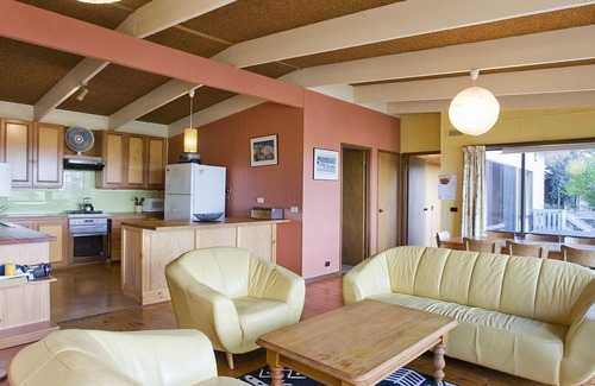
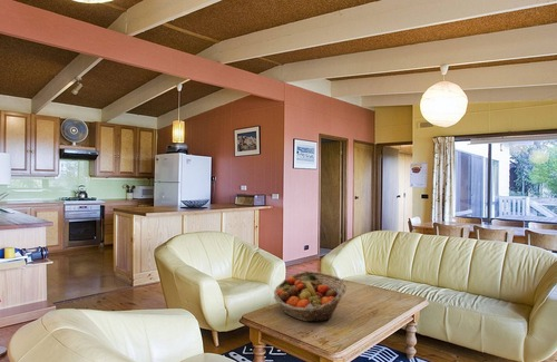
+ fruit basket (309, 294)
